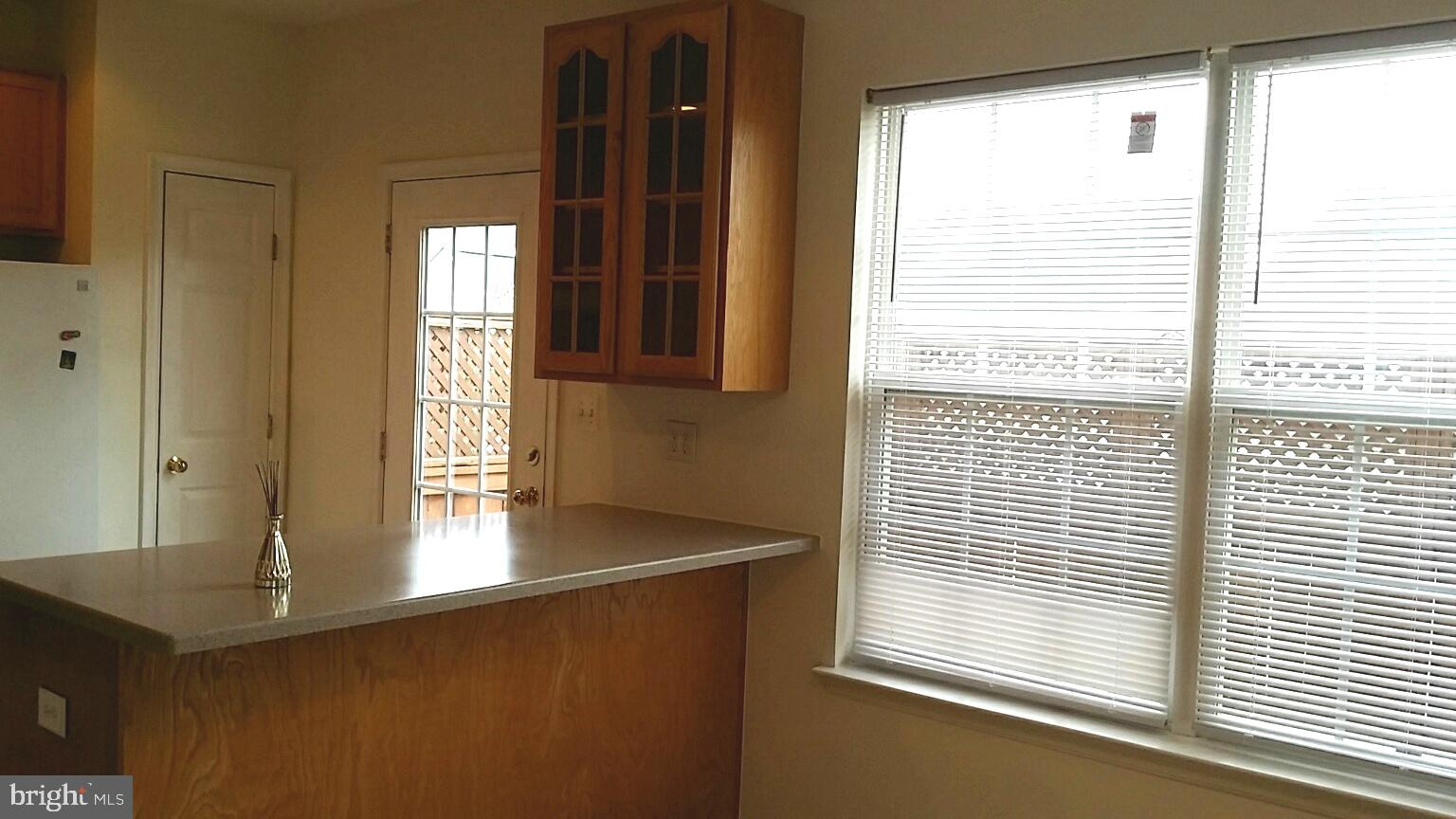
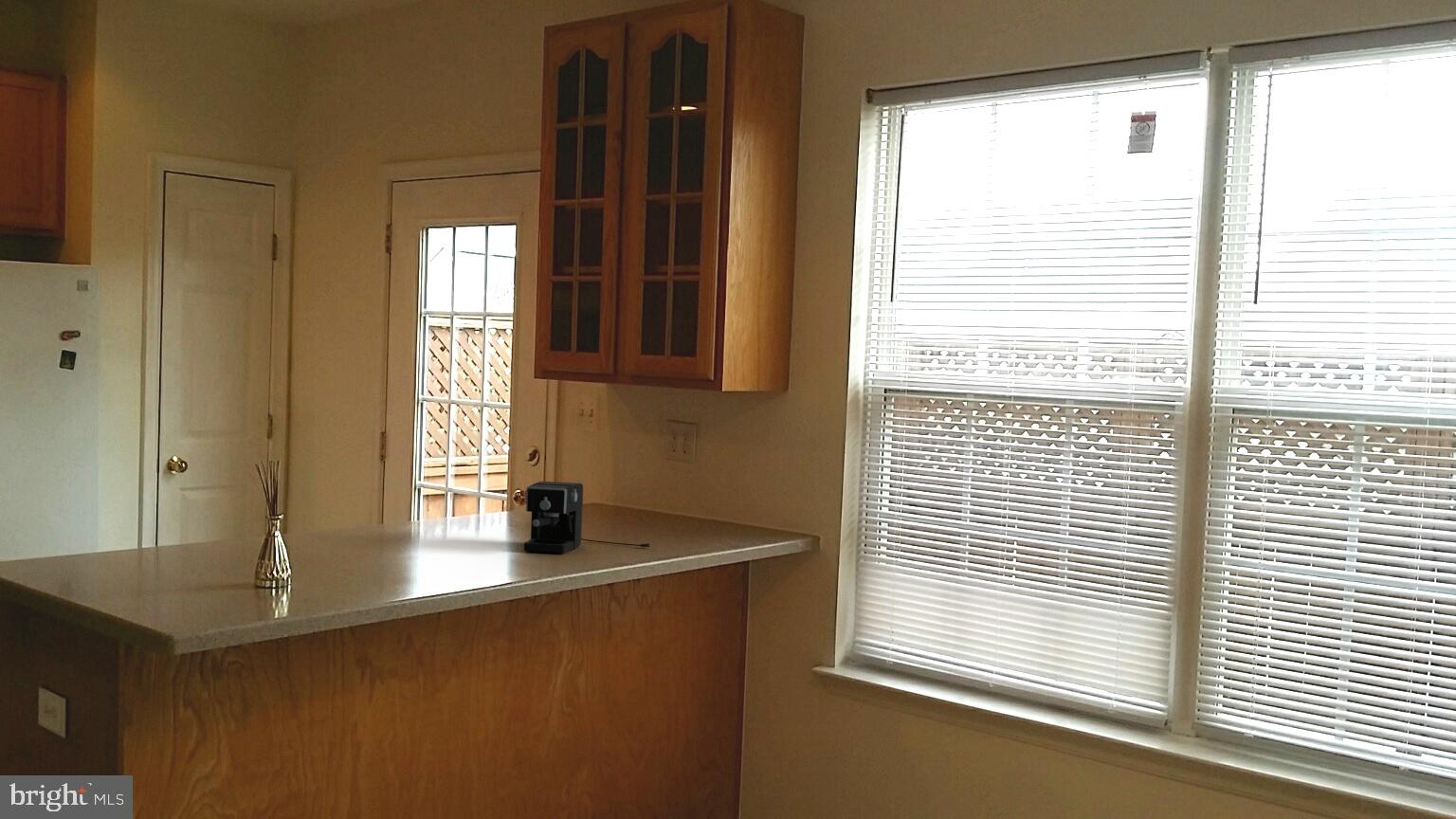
+ coffee maker (581, 518)
